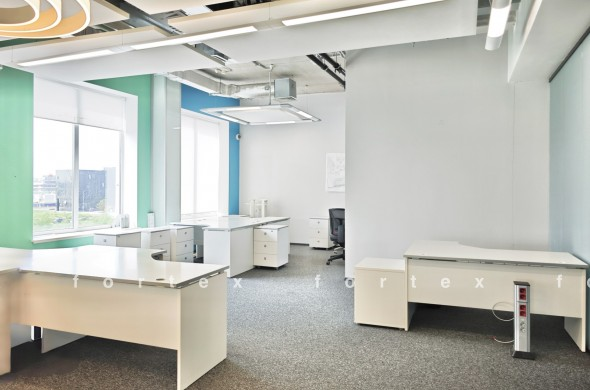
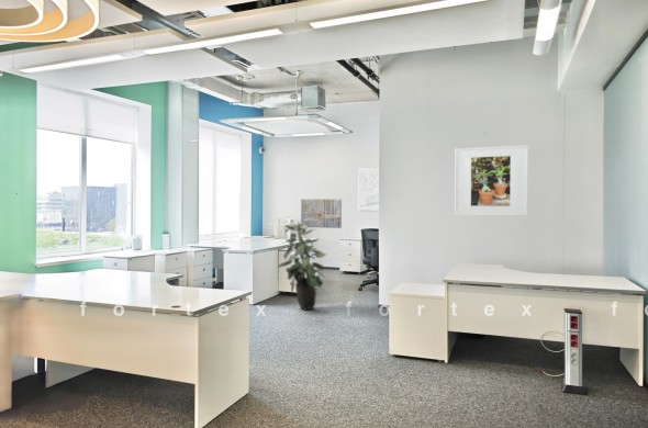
+ wall art (321, 213)
+ indoor plant (304, 263)
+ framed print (490, 181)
